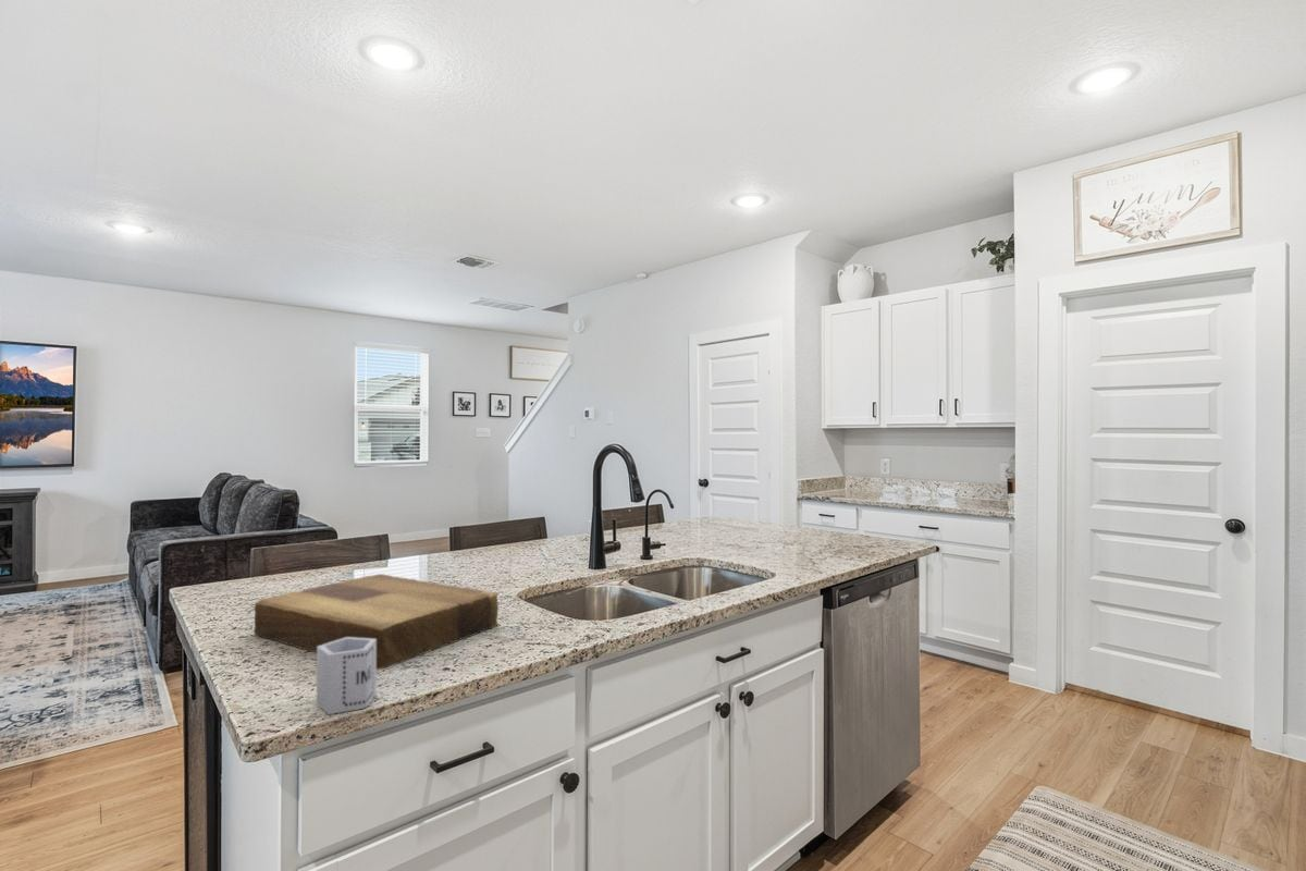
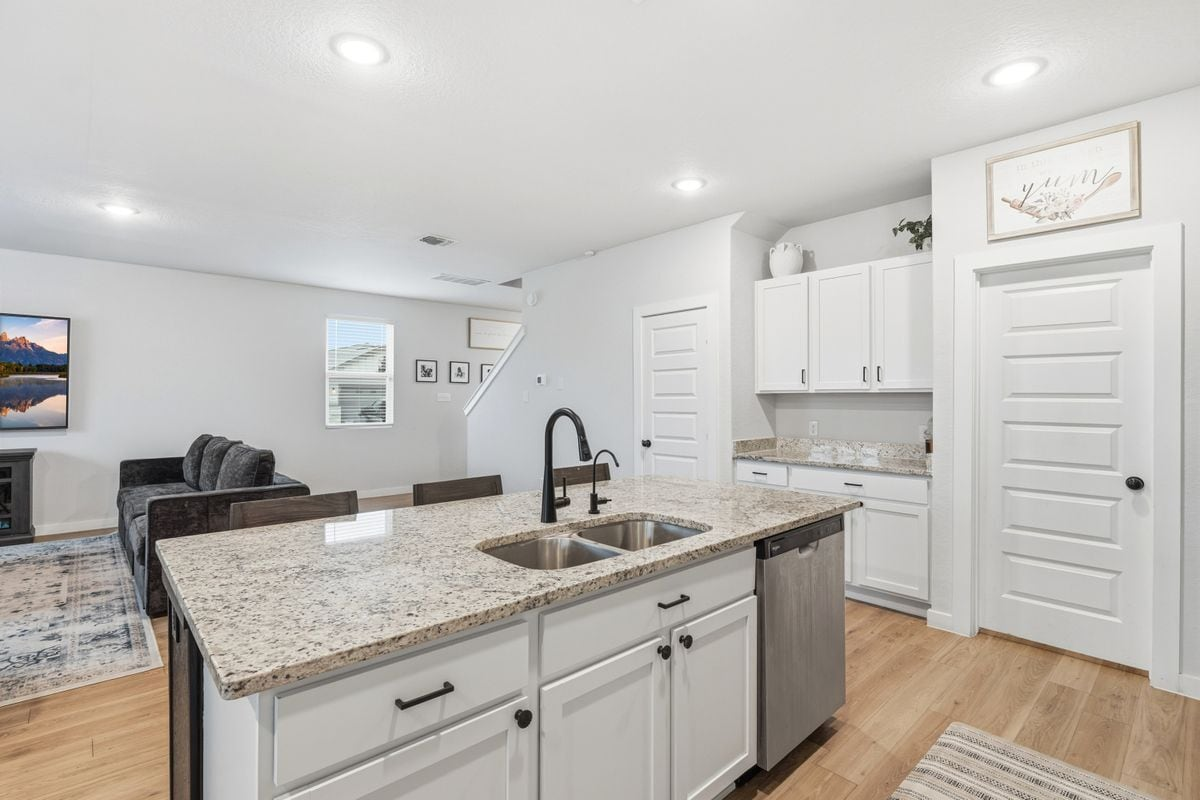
- cutting board (379, 612)
- cup (343, 672)
